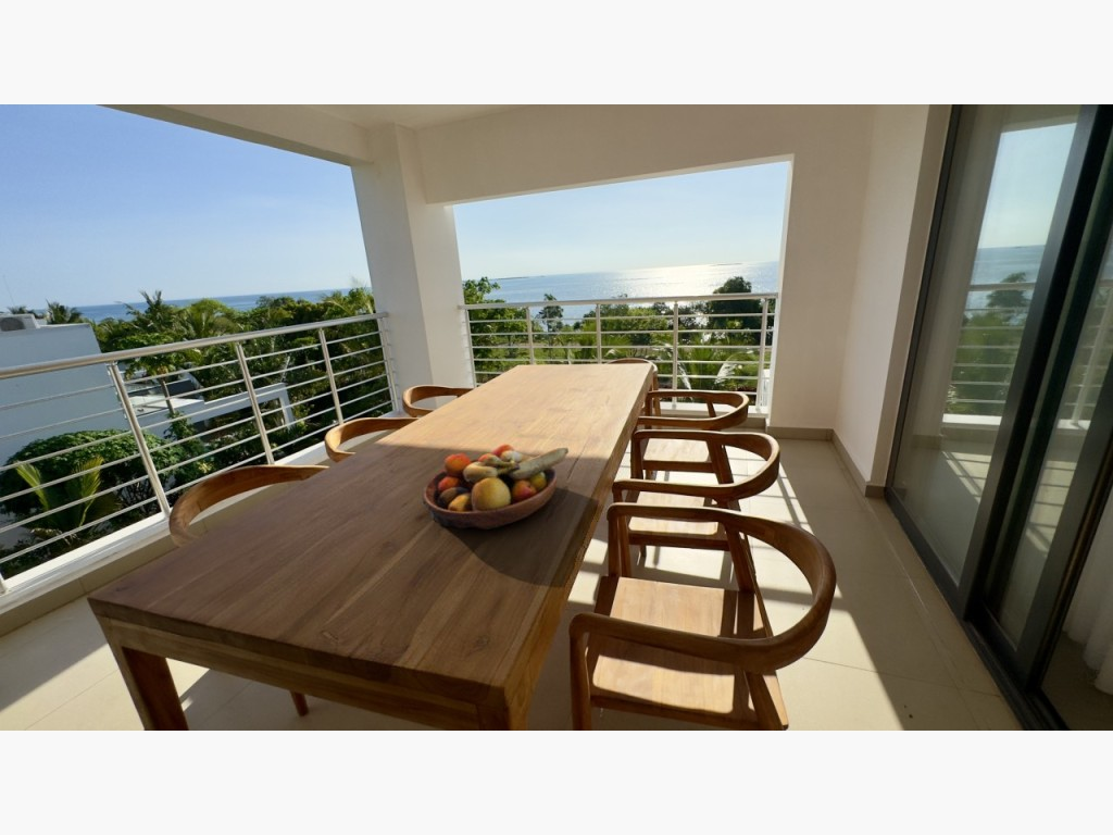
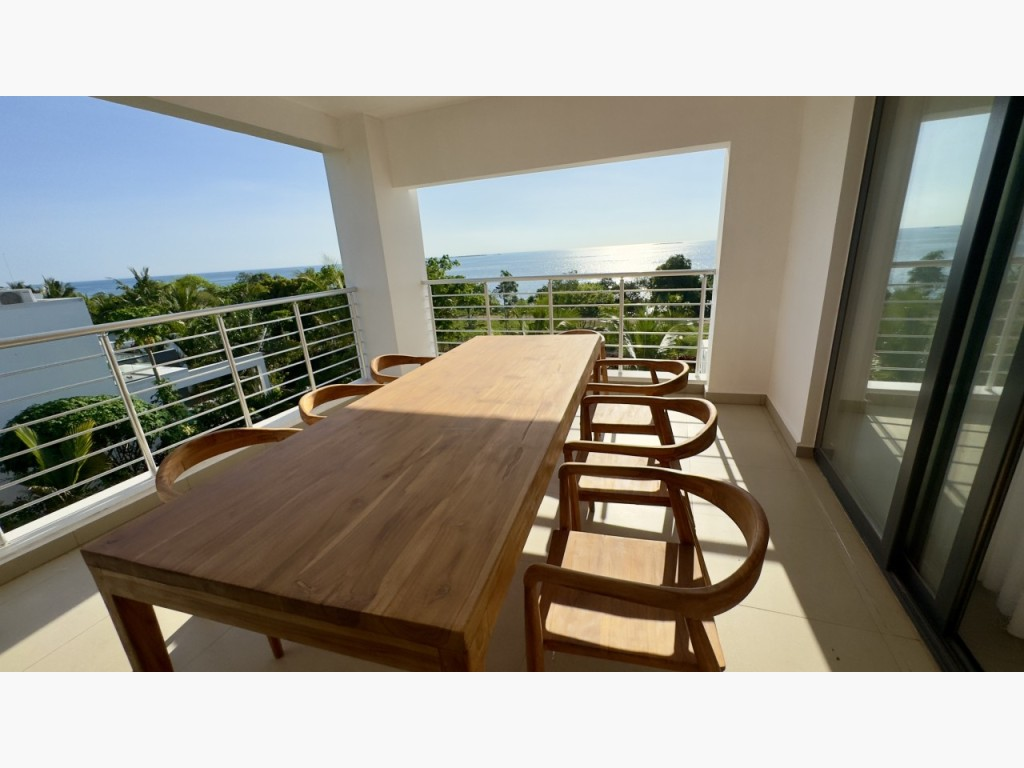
- fruit bowl (491, 474)
